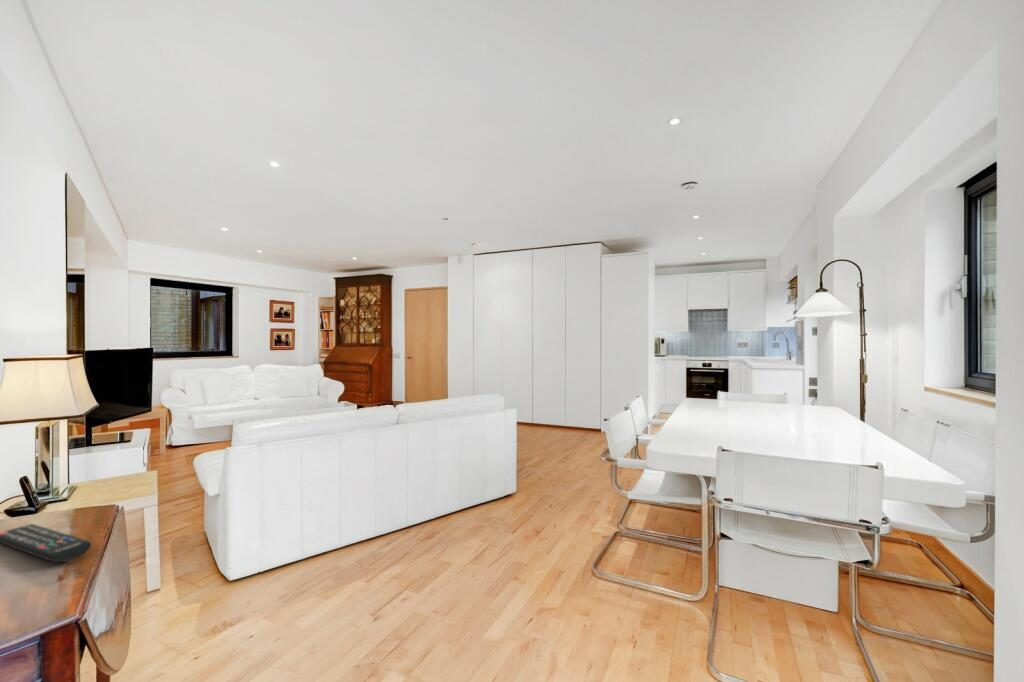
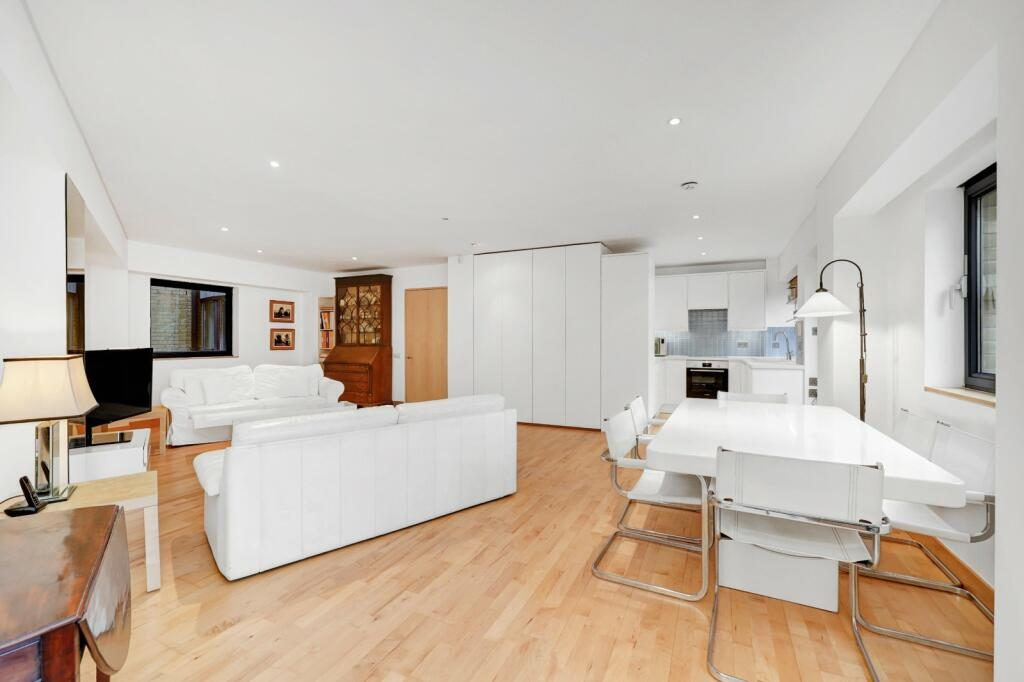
- remote control (39, 542)
